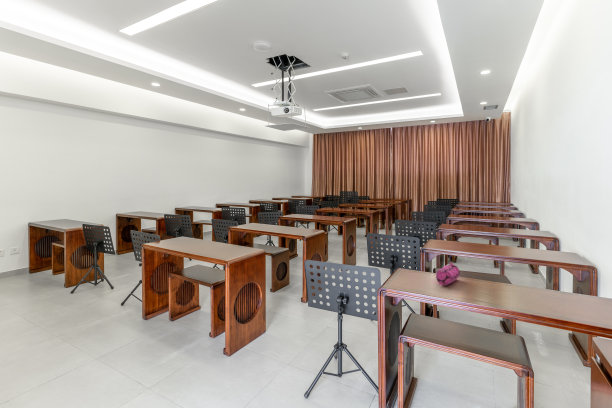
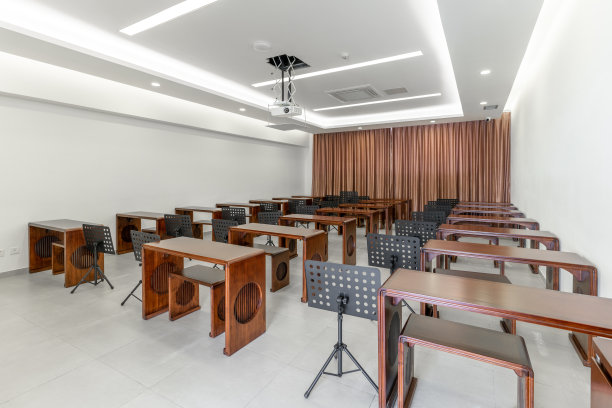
- pencil case (447, 273)
